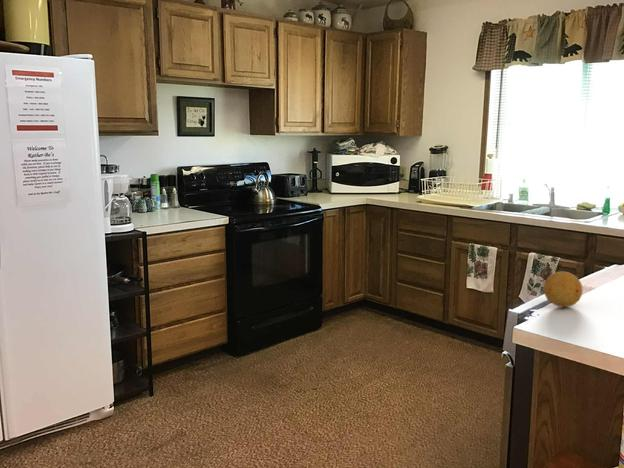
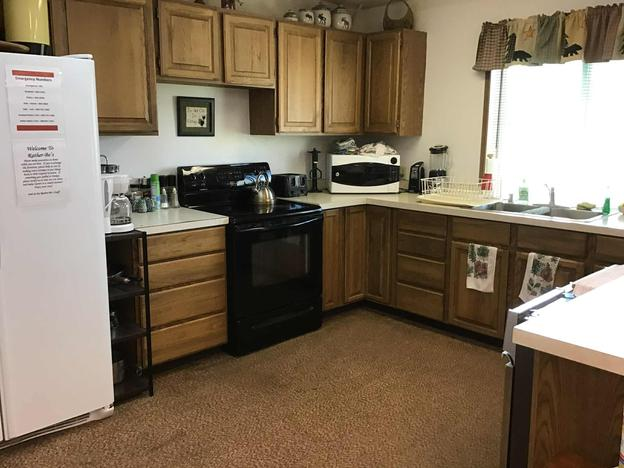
- fruit (562, 289)
